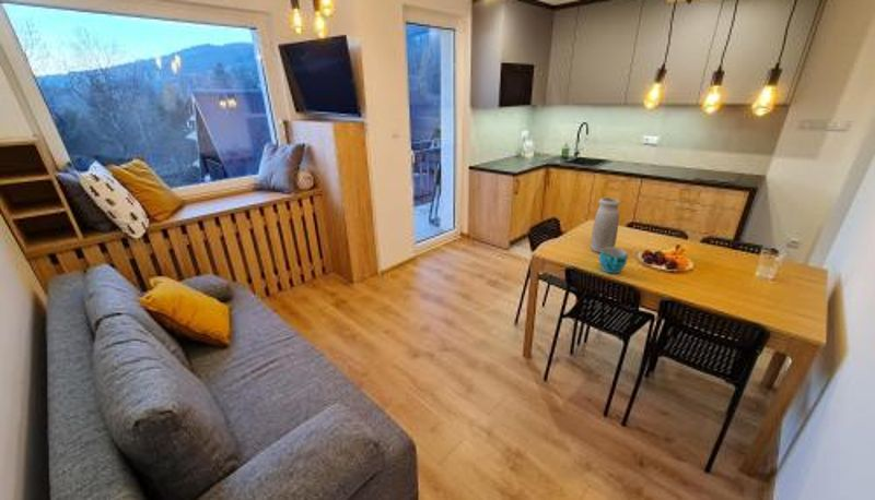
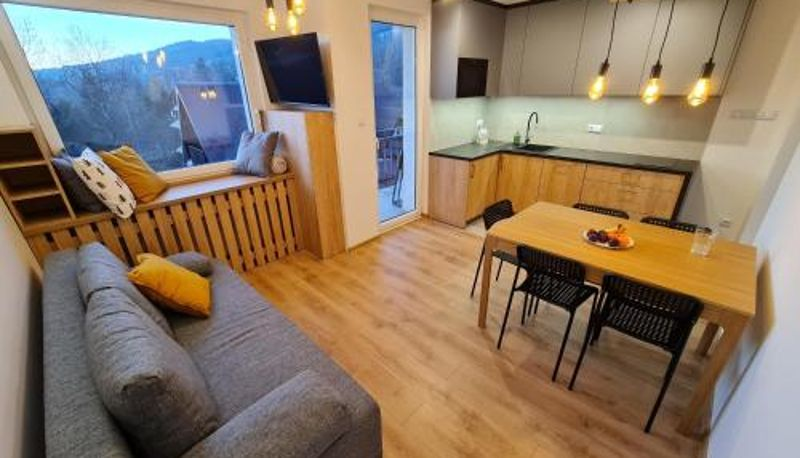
- cup (614, 261)
- vase (606, 225)
